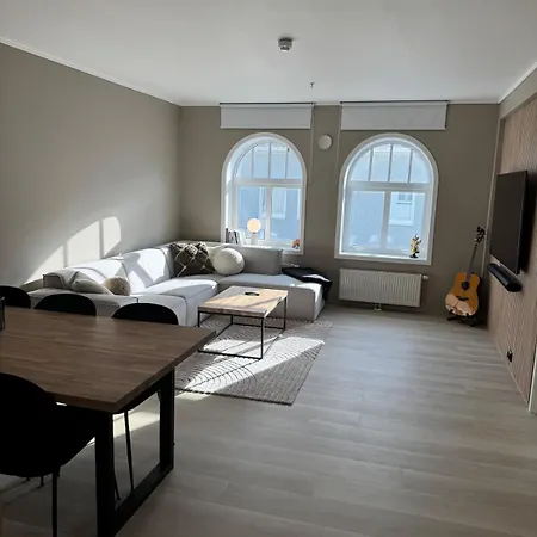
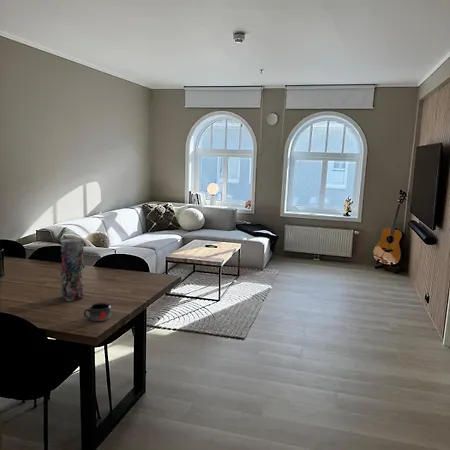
+ mug (97, 312)
+ vase (72, 268)
